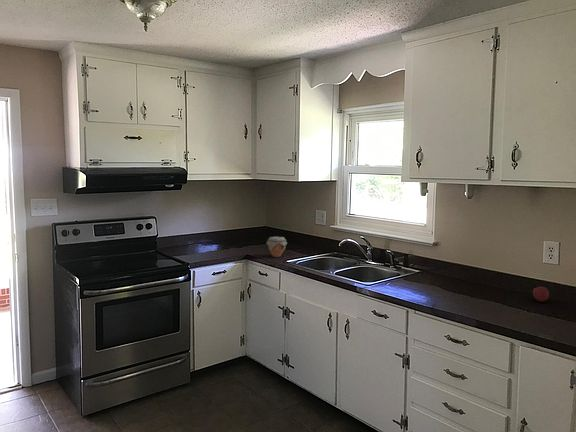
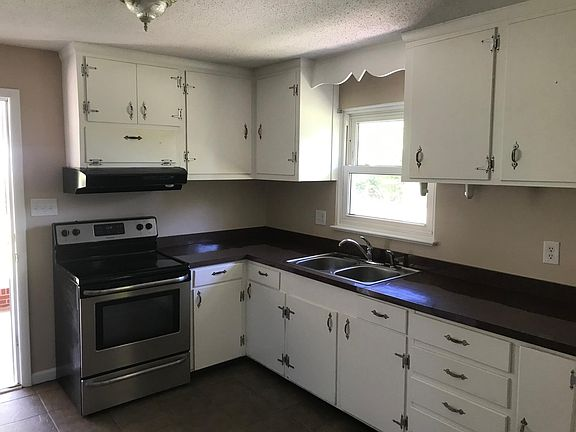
- jar (276, 246)
- apple (540, 293)
